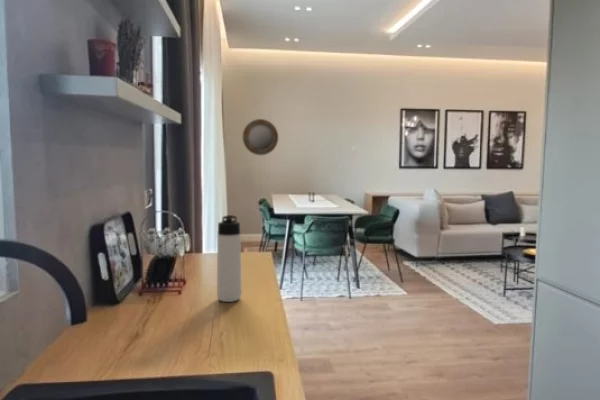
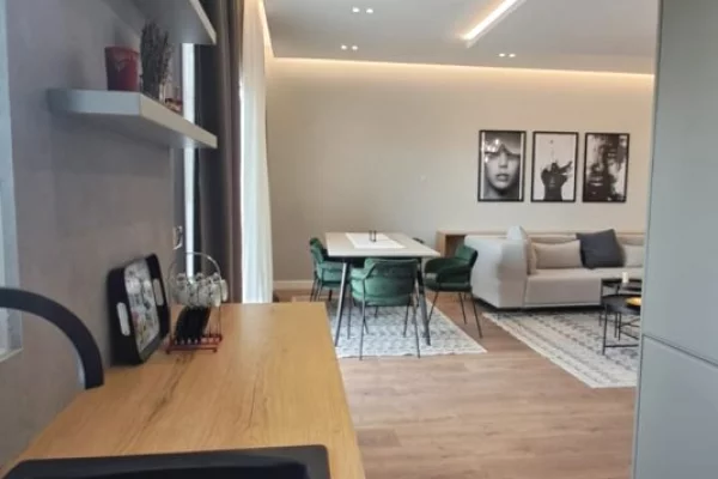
- thermos bottle (229, 257)
- home mirror (260, 137)
